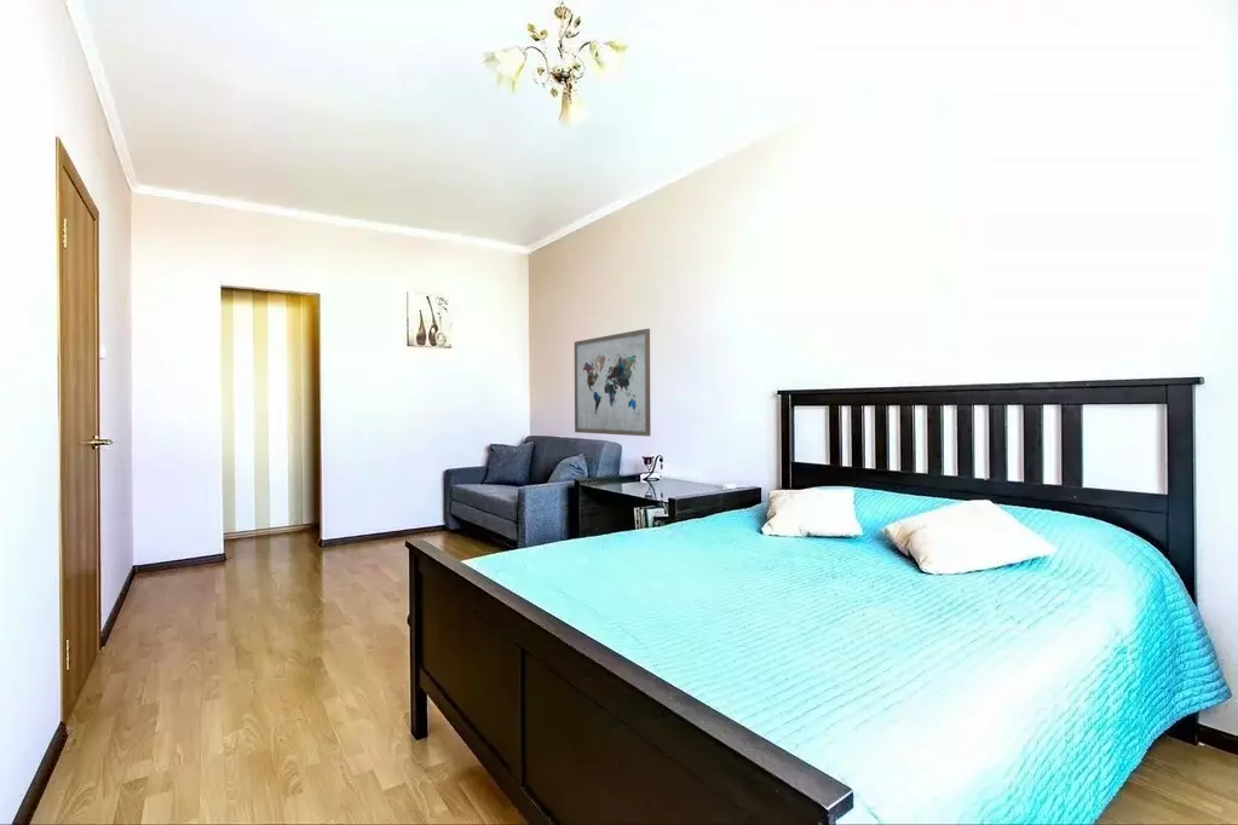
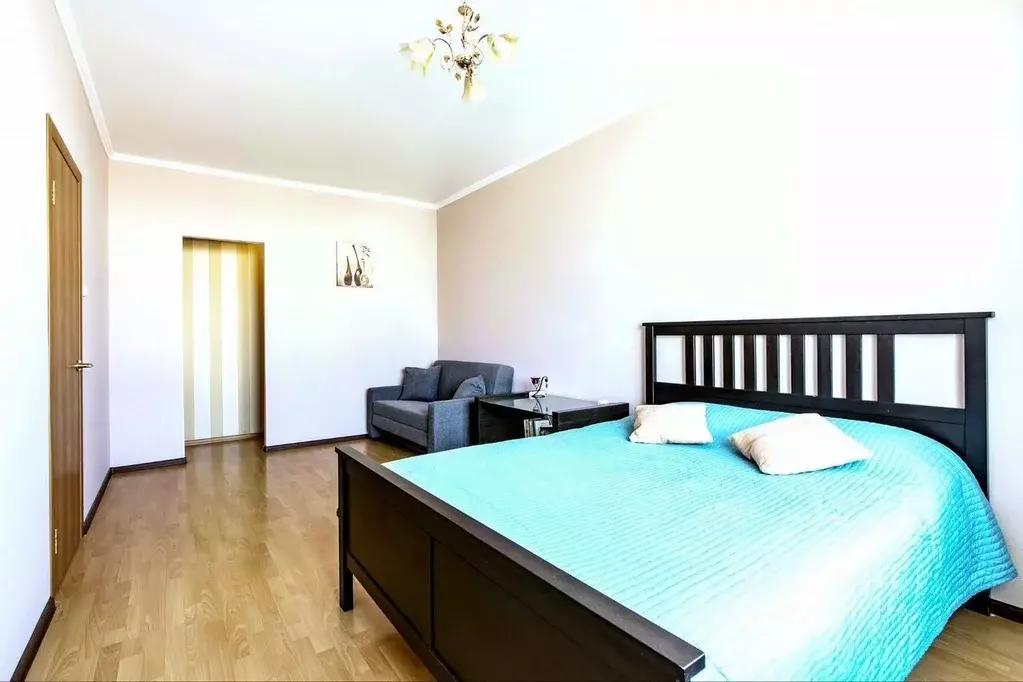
- wall art (609, 385)
